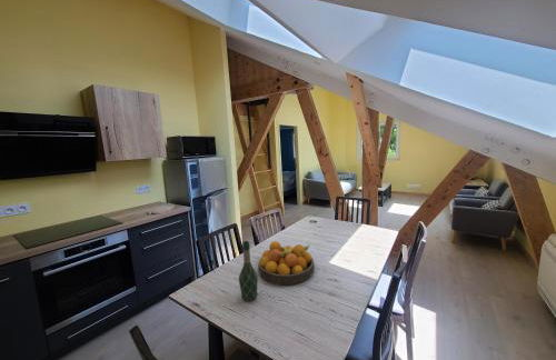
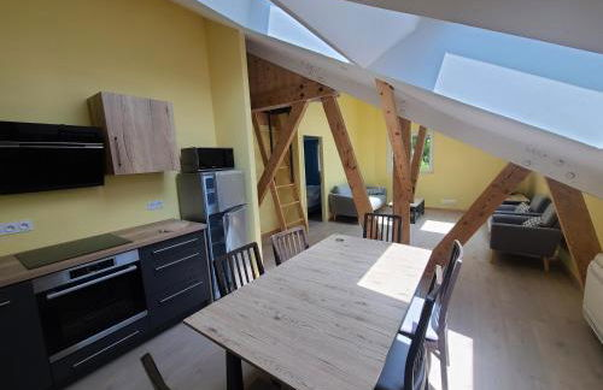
- fruit bowl (286, 257)
- wine bottle (247, 270)
